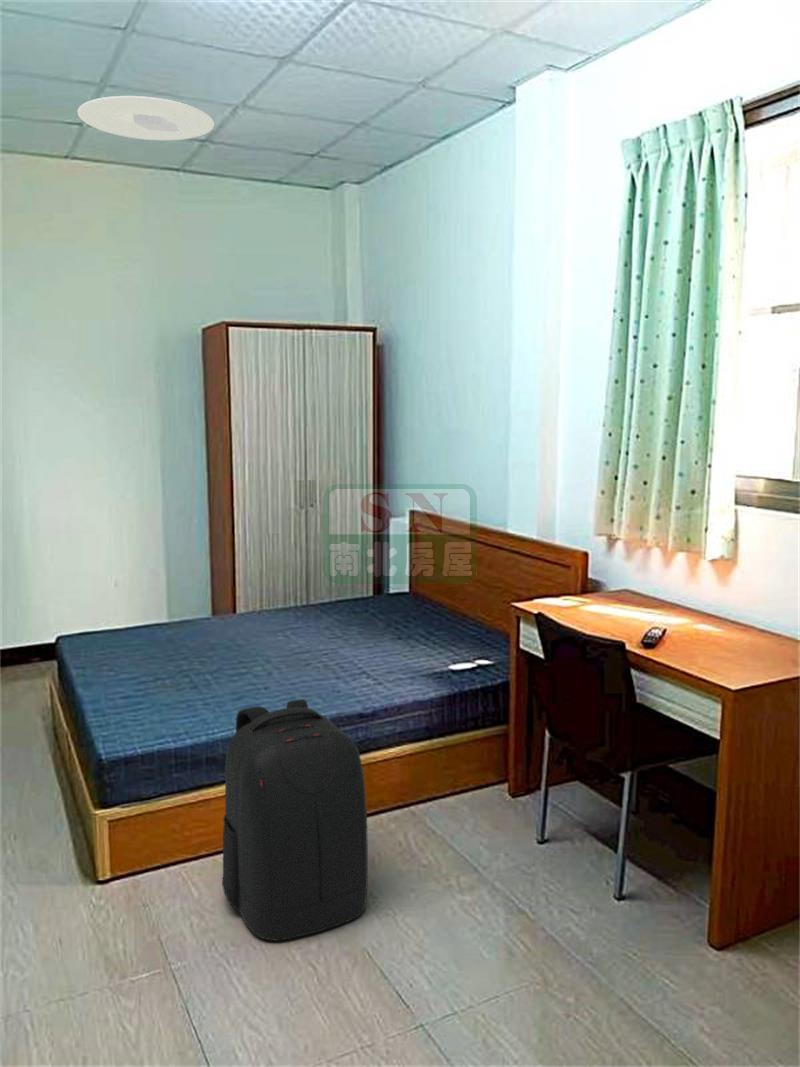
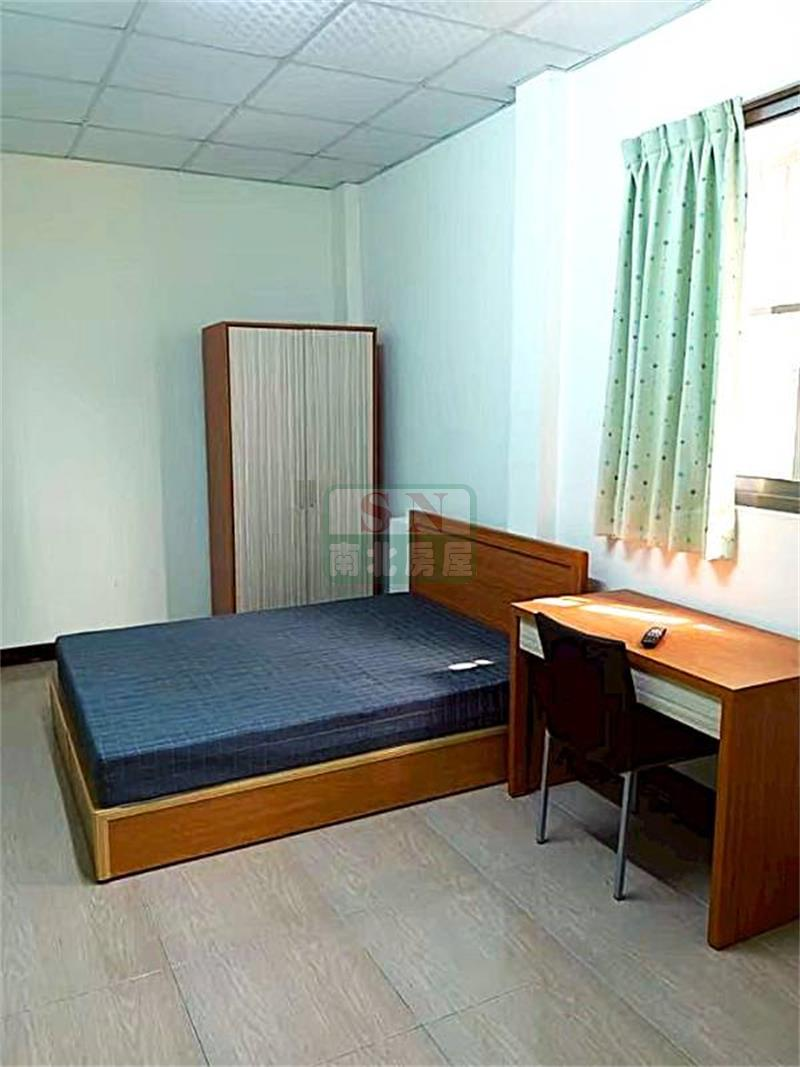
- backpack (290, 802)
- ceiling light (147, 112)
